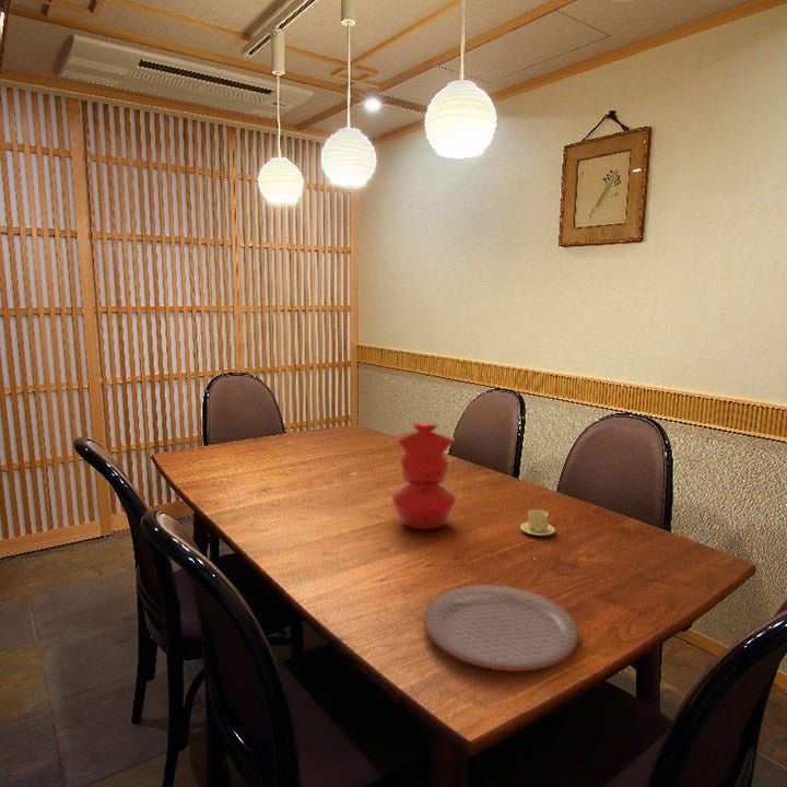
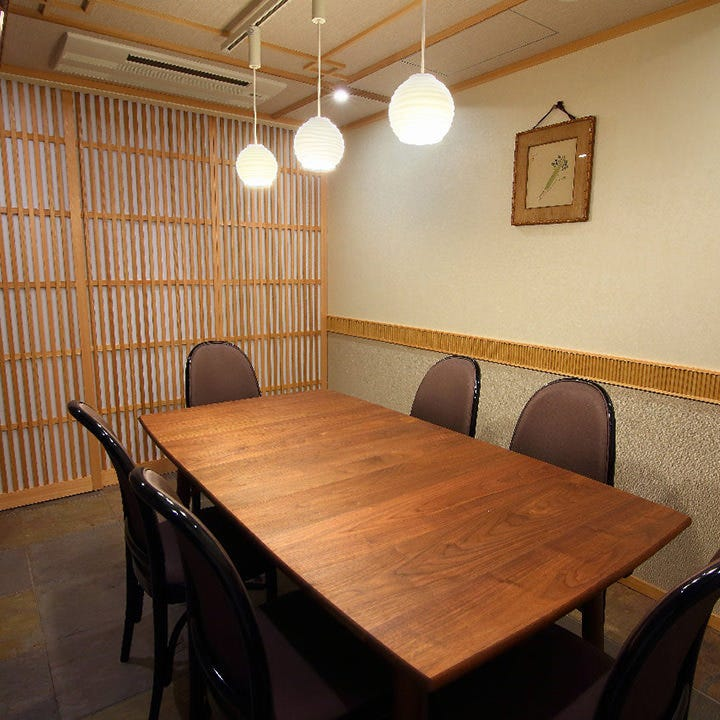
- chinaware (537, 521)
- plate (498, 626)
- vase (424, 475)
